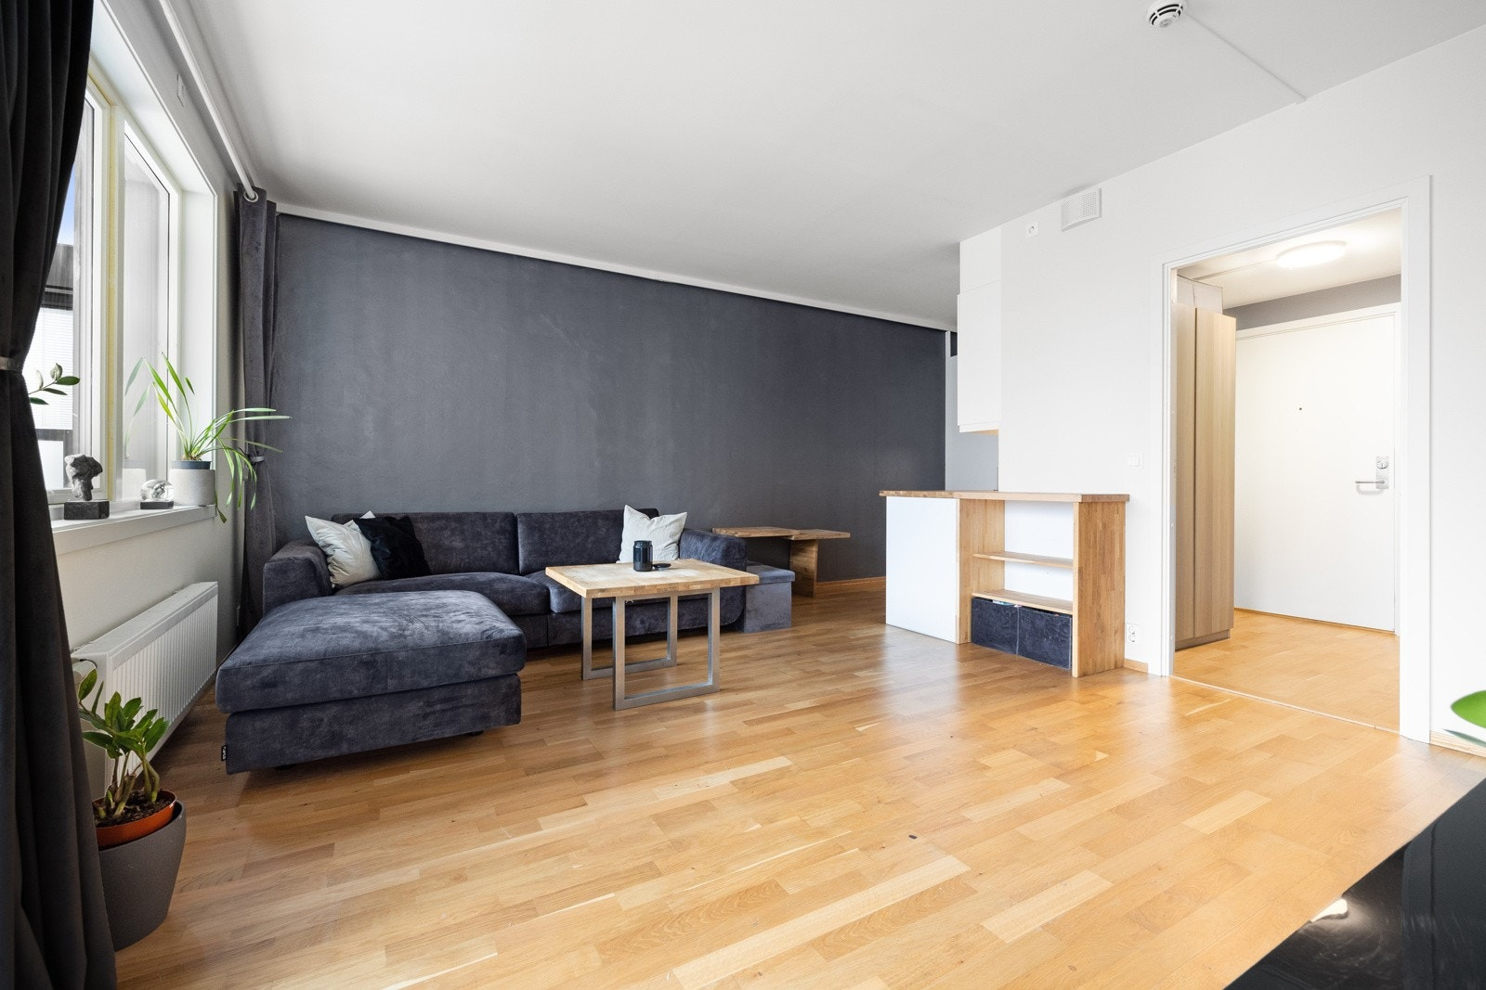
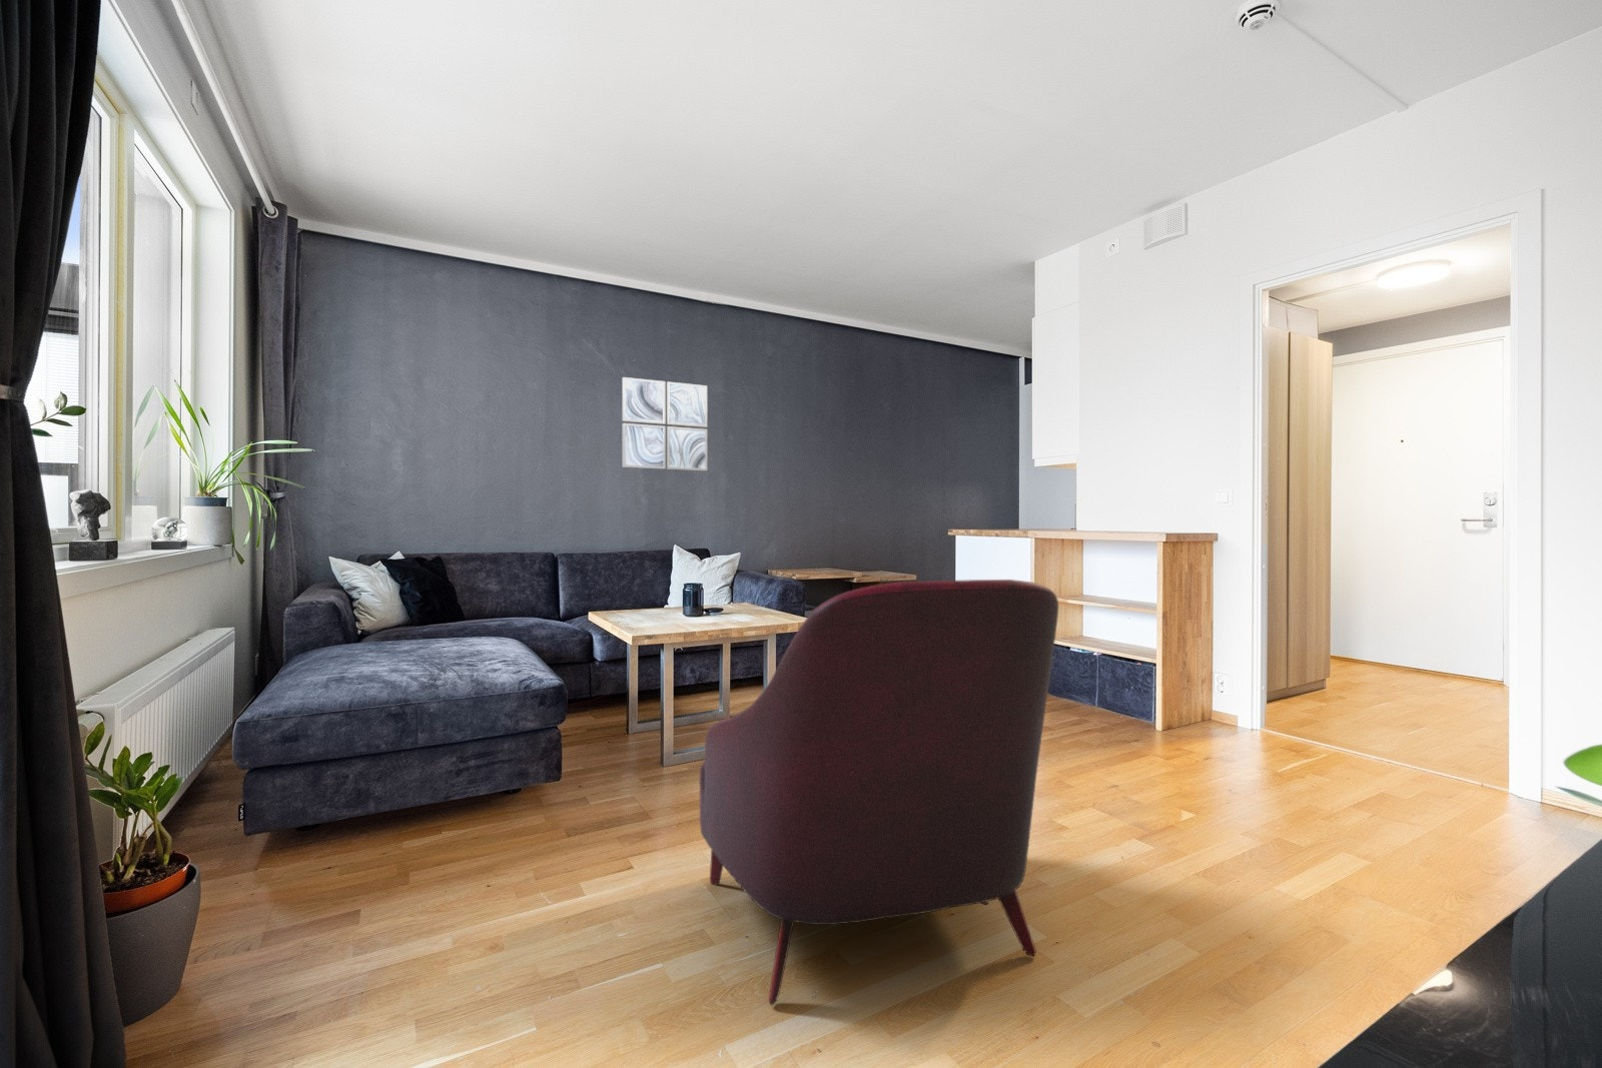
+ armchair (875, 751)
+ wall art (666, 423)
